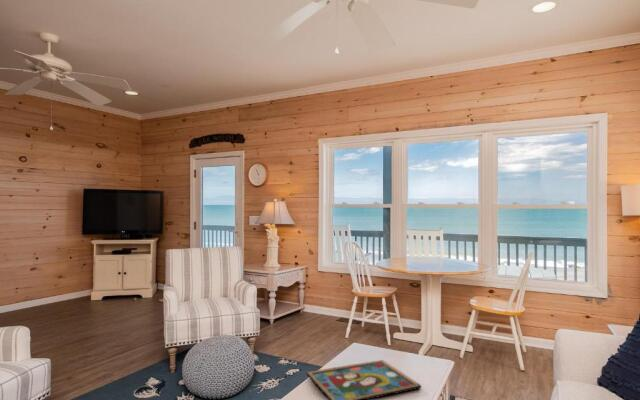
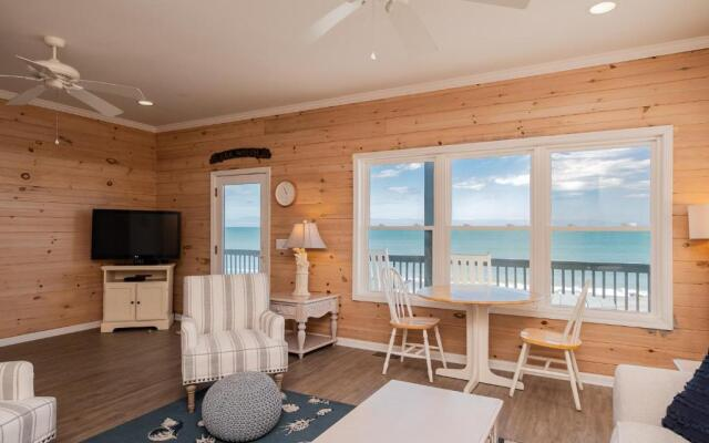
- framed painting (361, 379)
